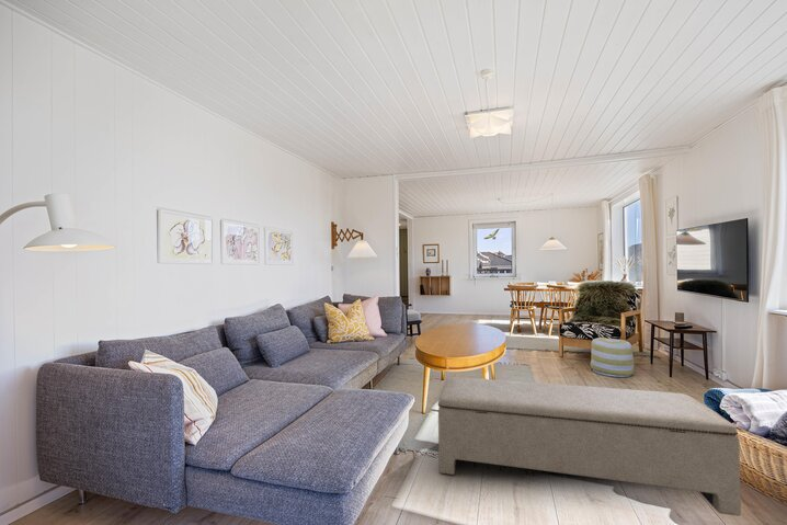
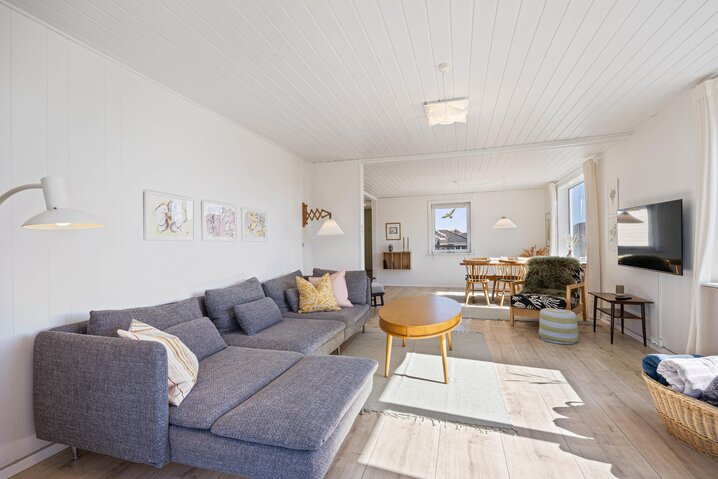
- bench (564, 431)
